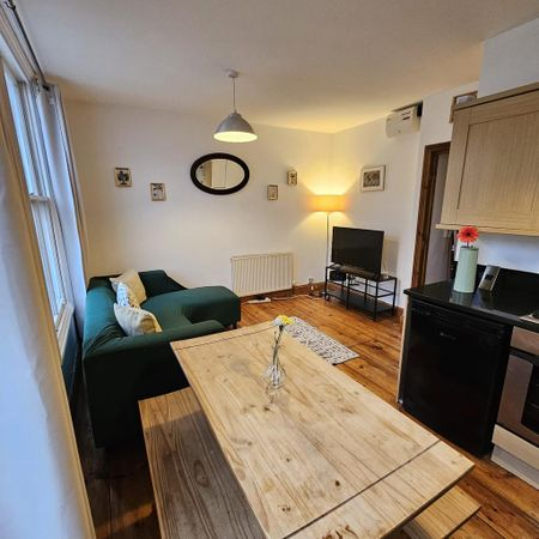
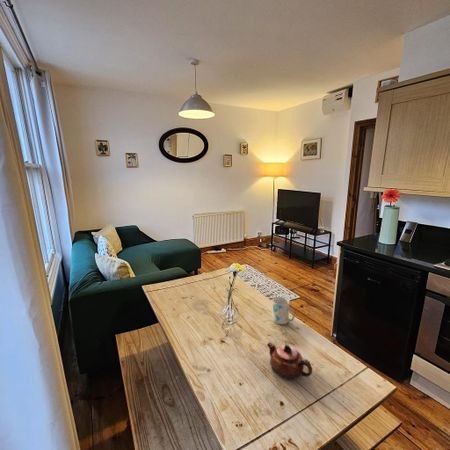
+ teapot (288, 358)
+ mug (283, 311)
